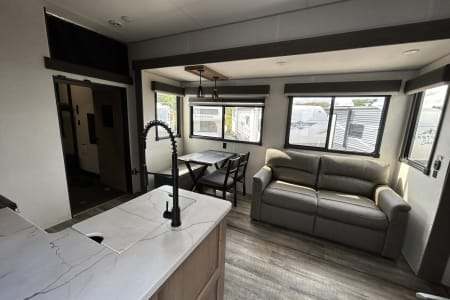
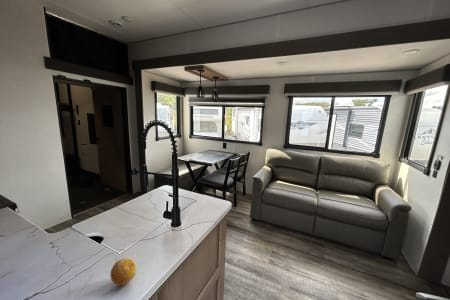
+ fruit (123, 271)
